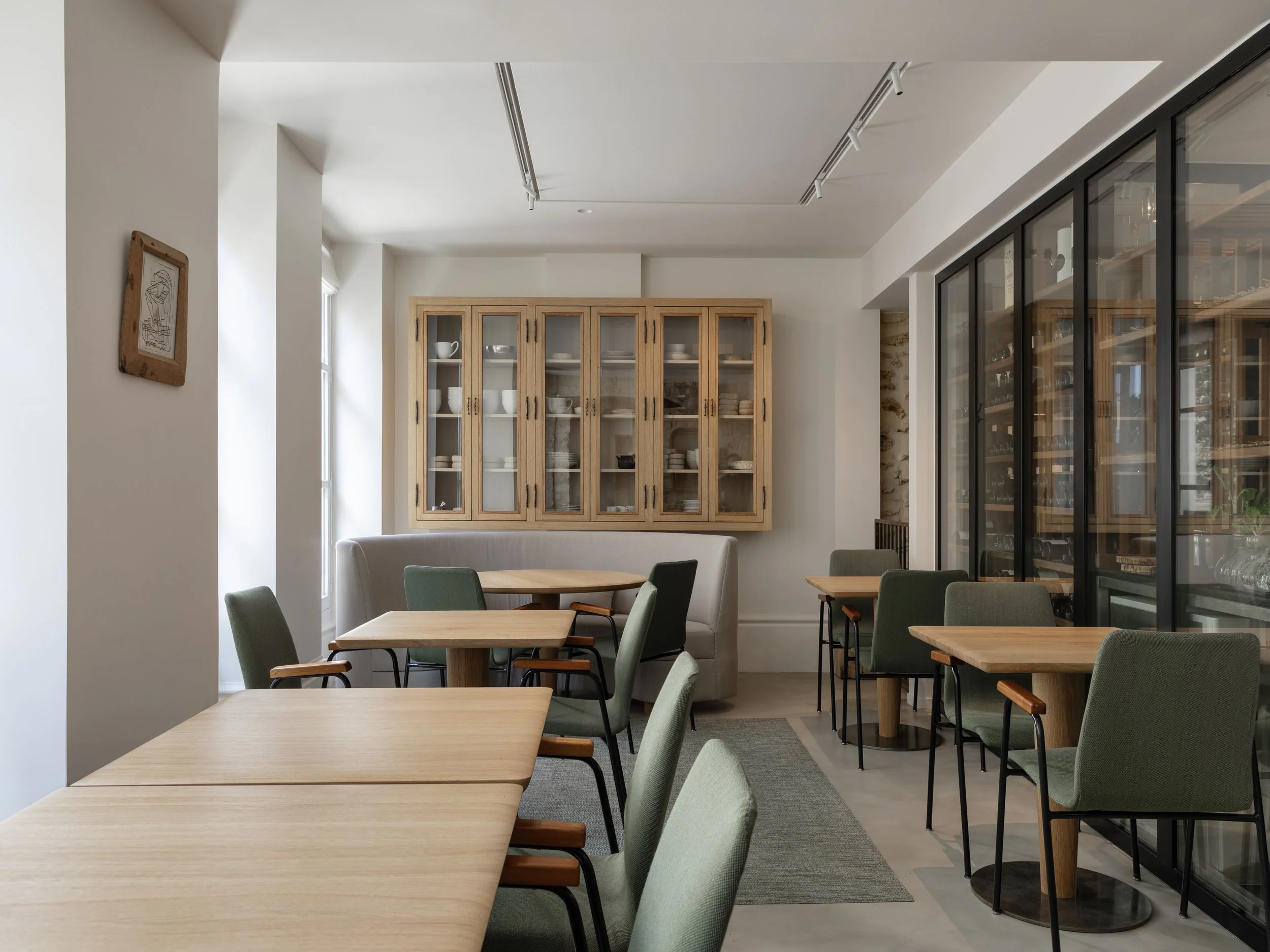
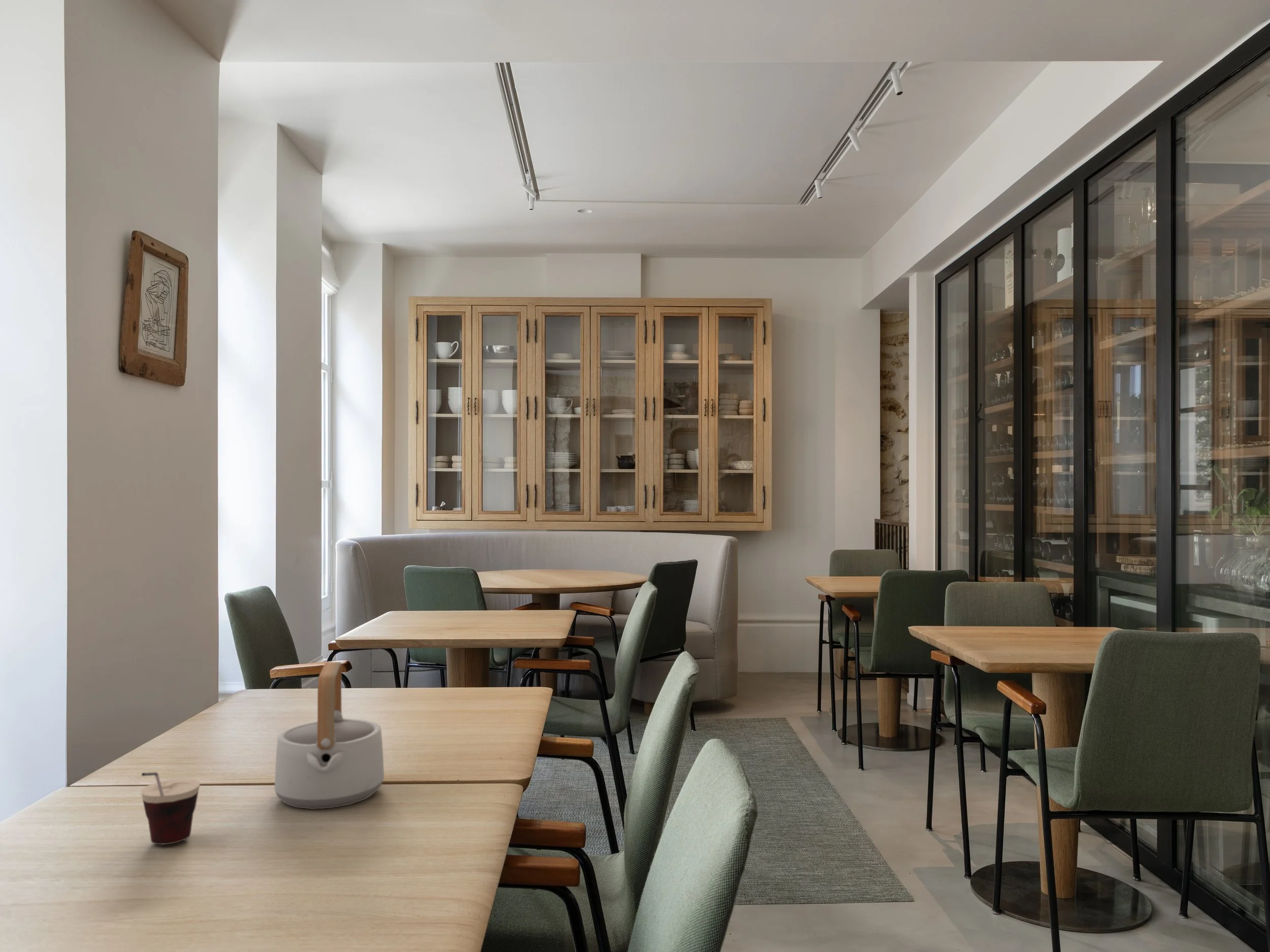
+ teapot (329, 733)
+ cup (163, 802)
